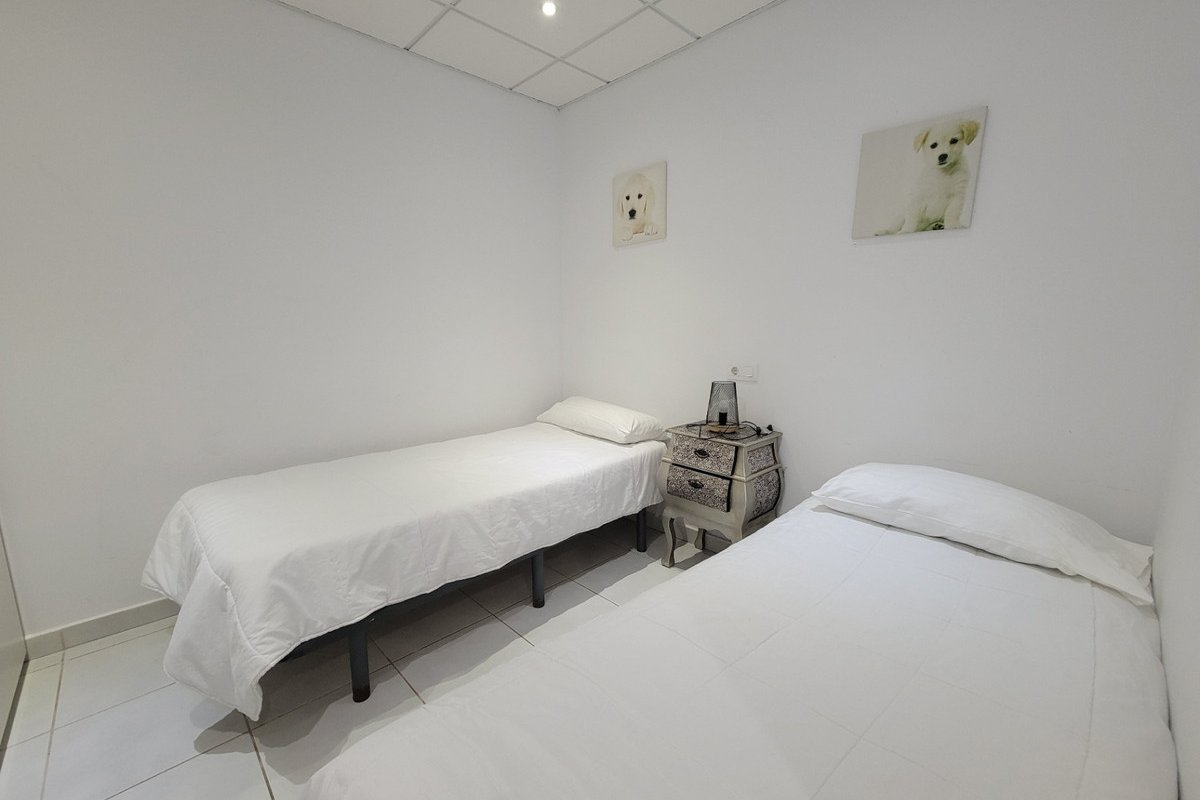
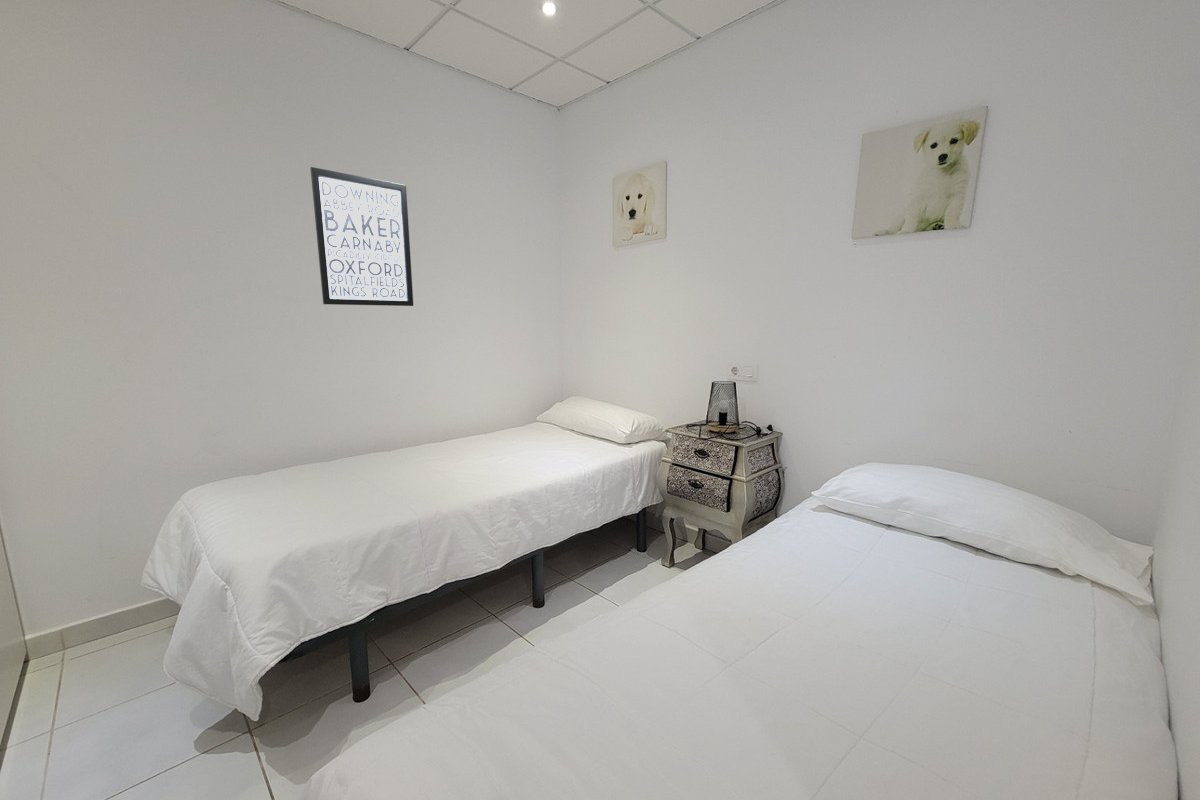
+ wall art (366, 242)
